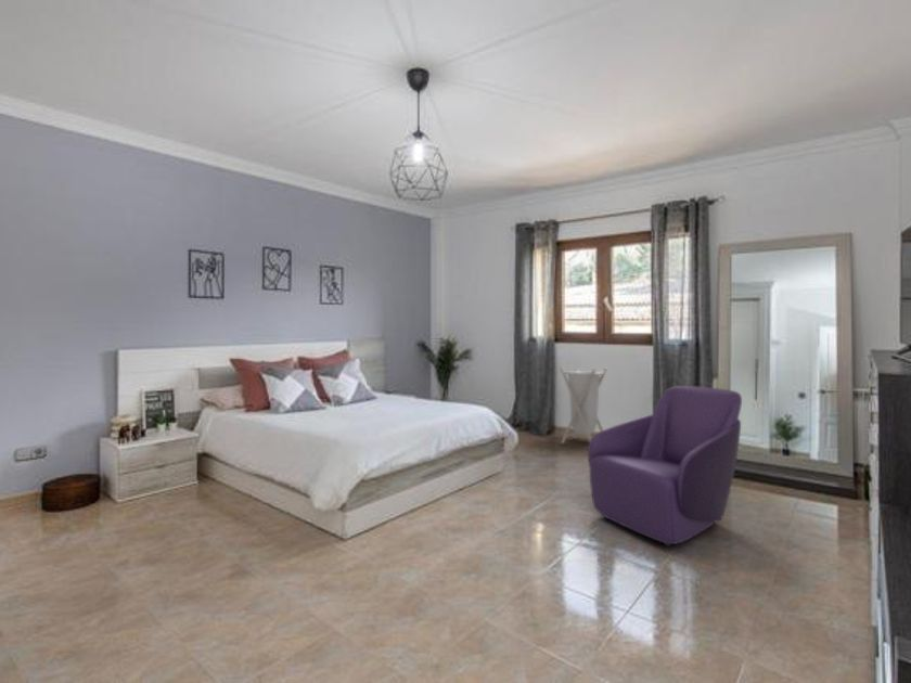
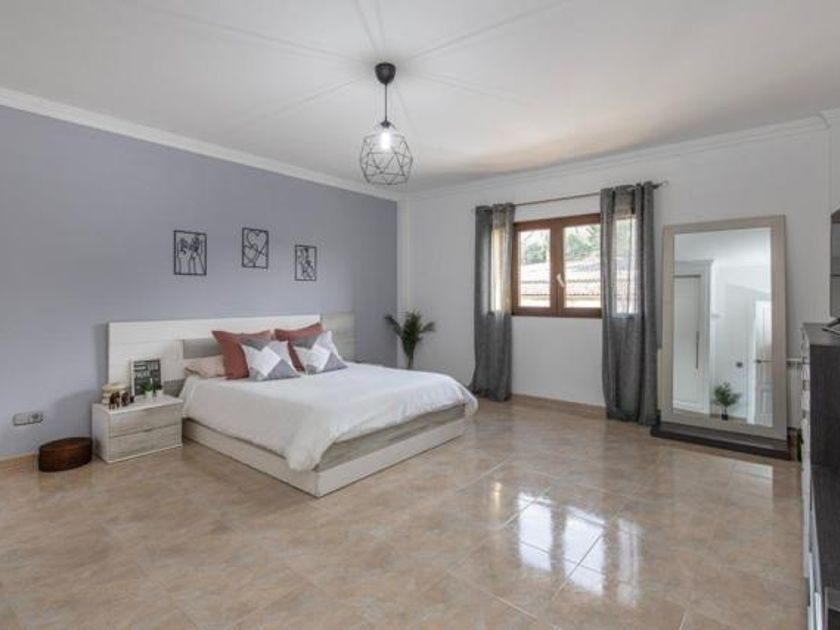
- armchair (670, 455)
- laundry hamper (583, 404)
